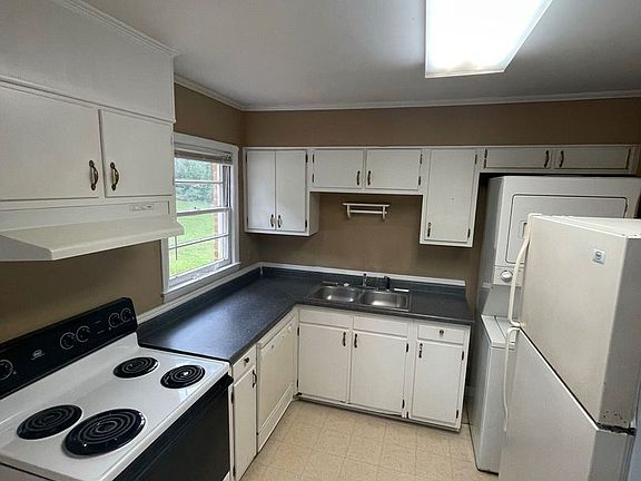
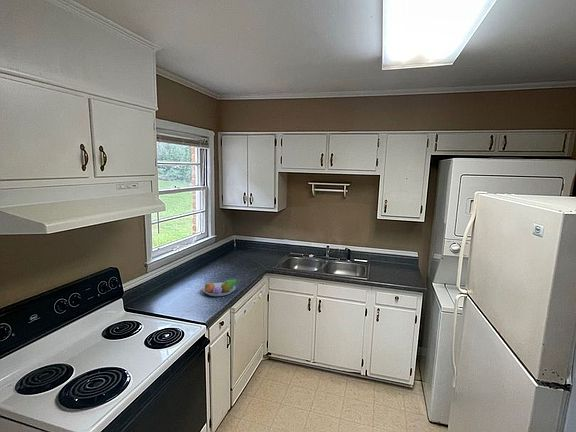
+ fruit bowl (220, 285)
